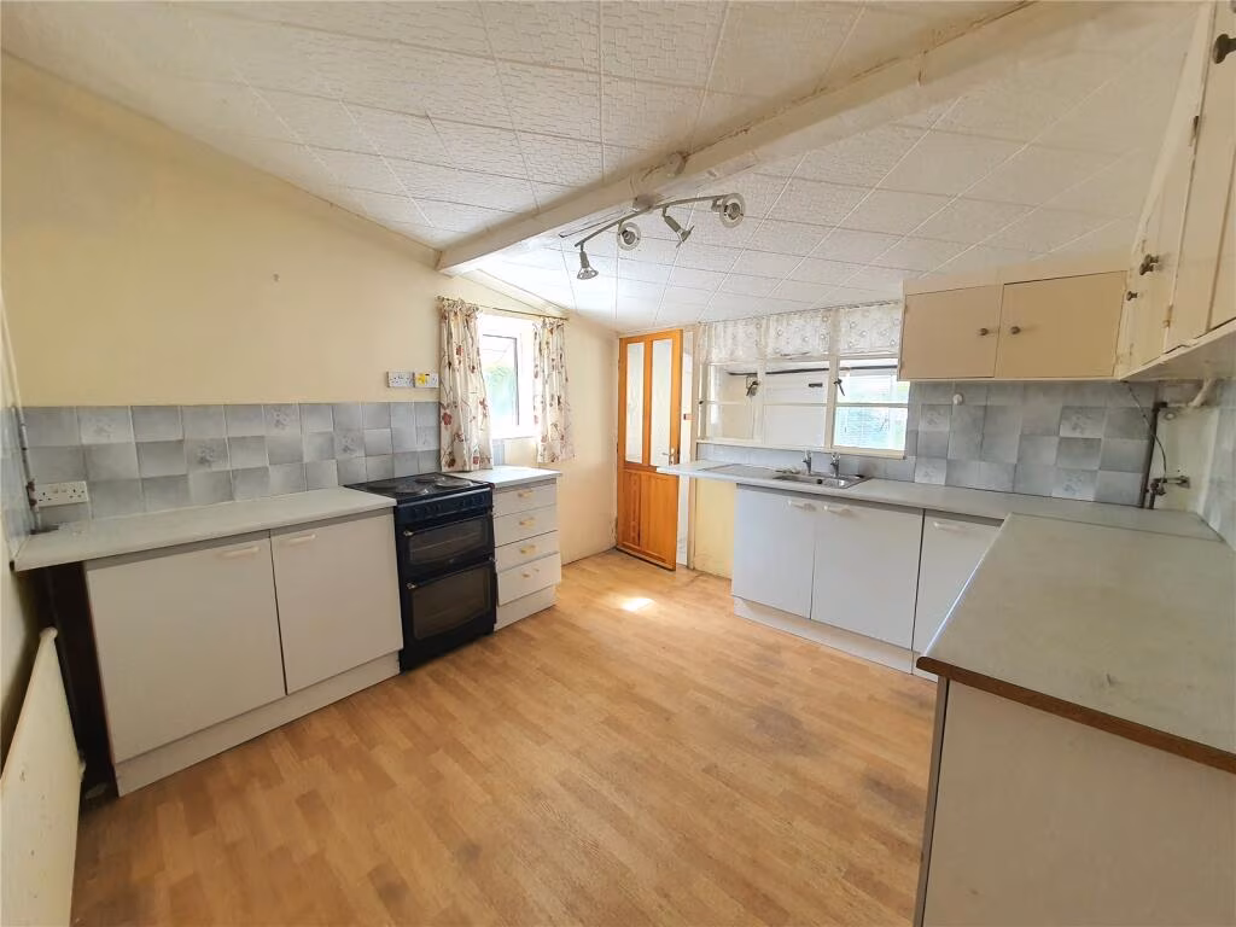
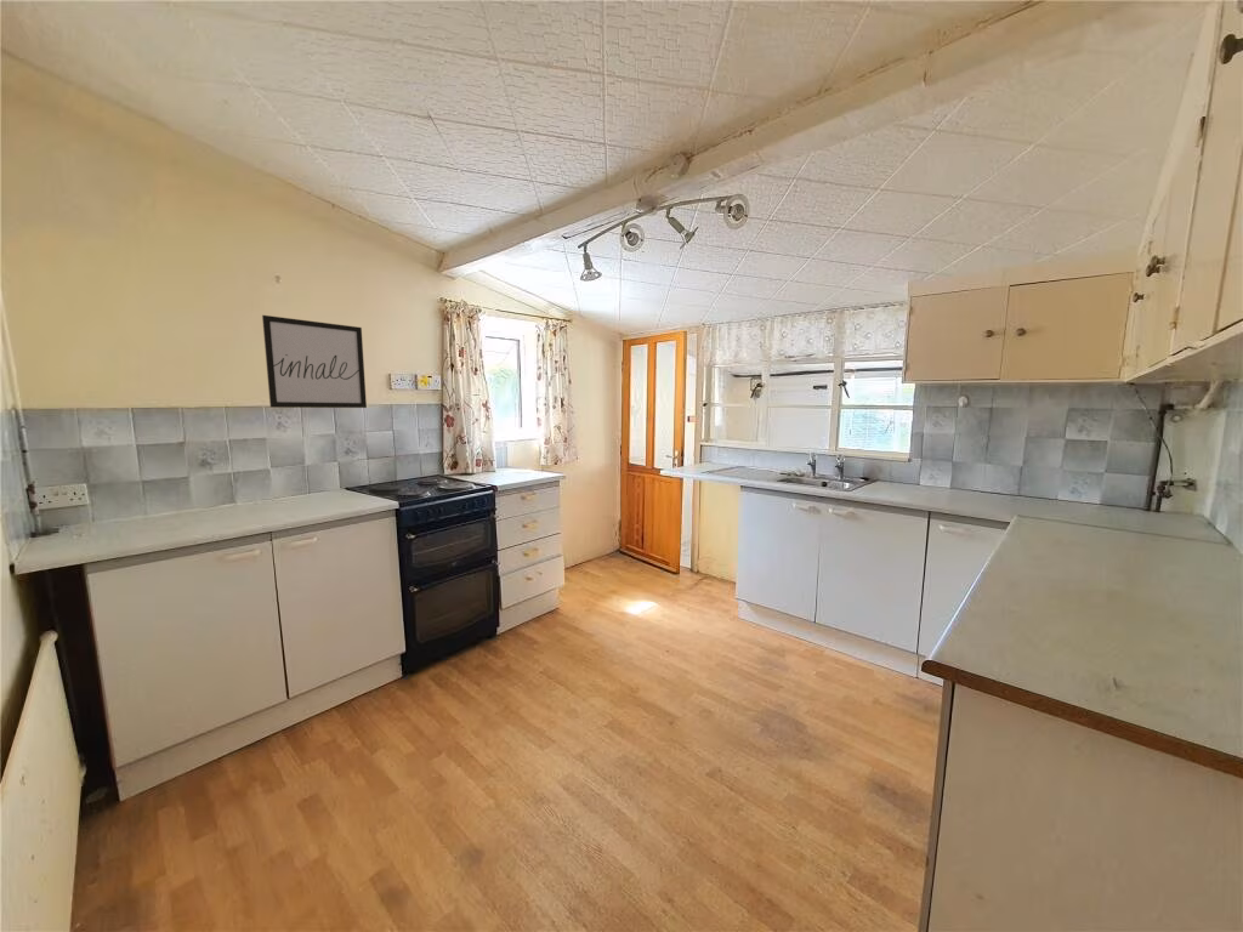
+ wall art (318, 364)
